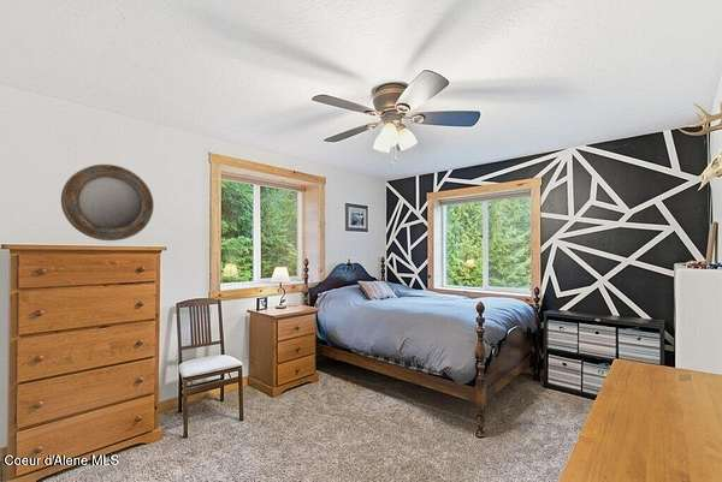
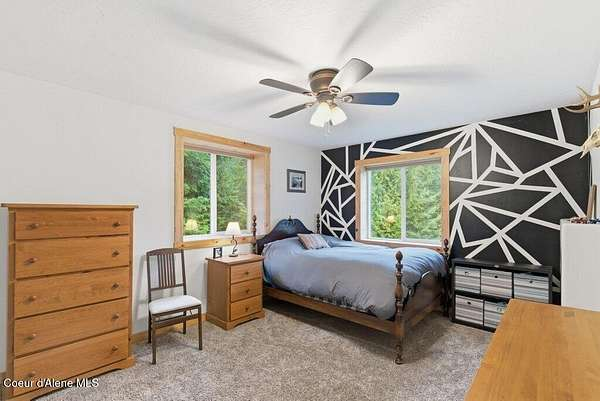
- home mirror (111, 202)
